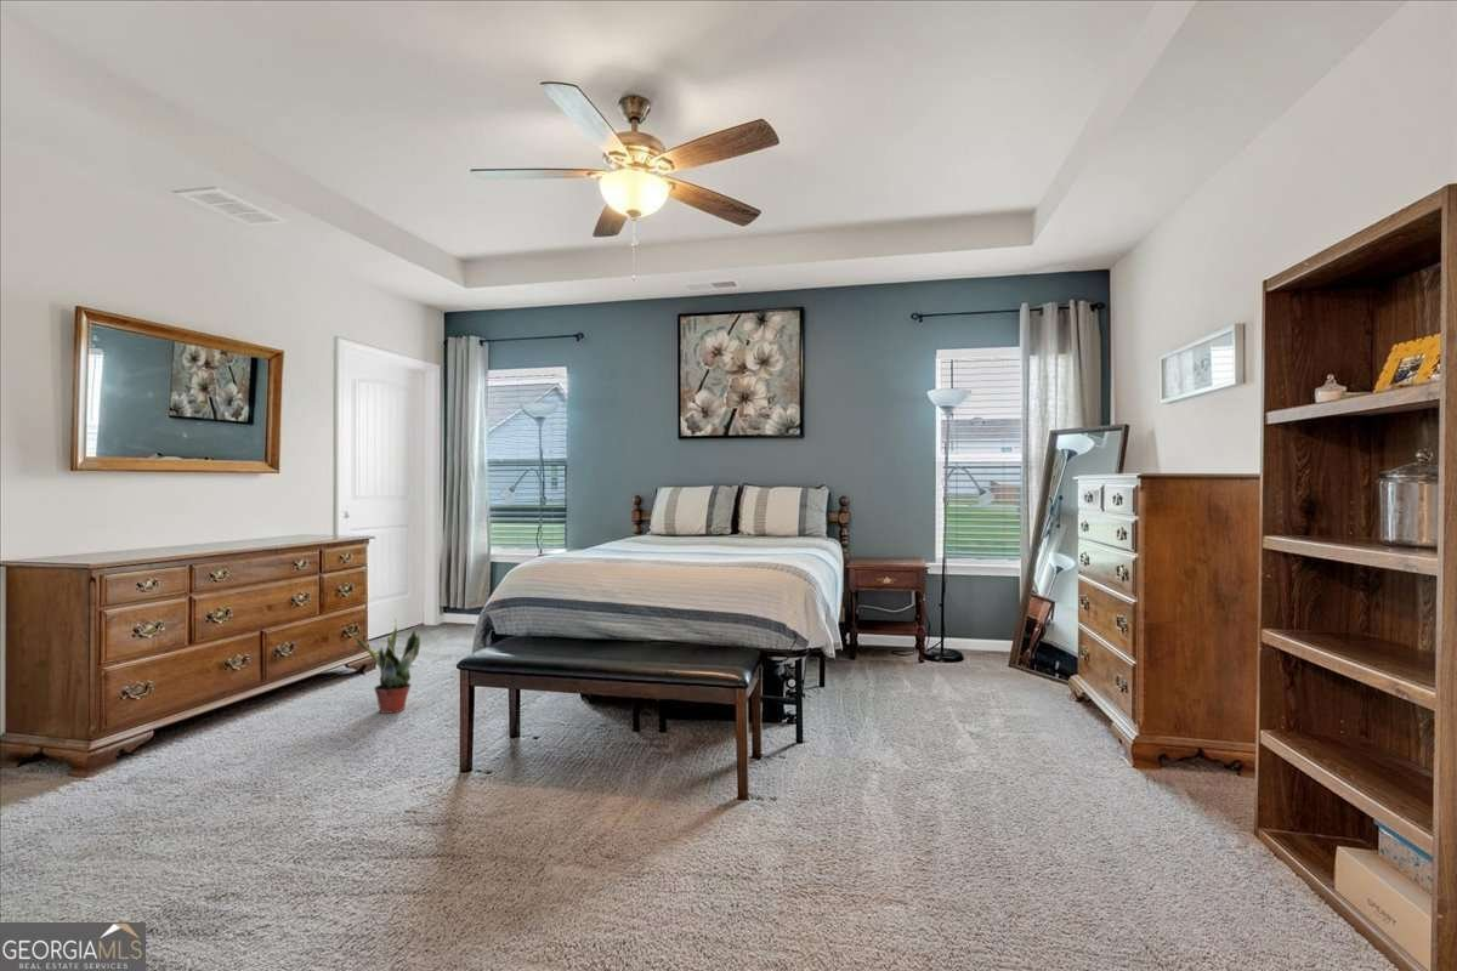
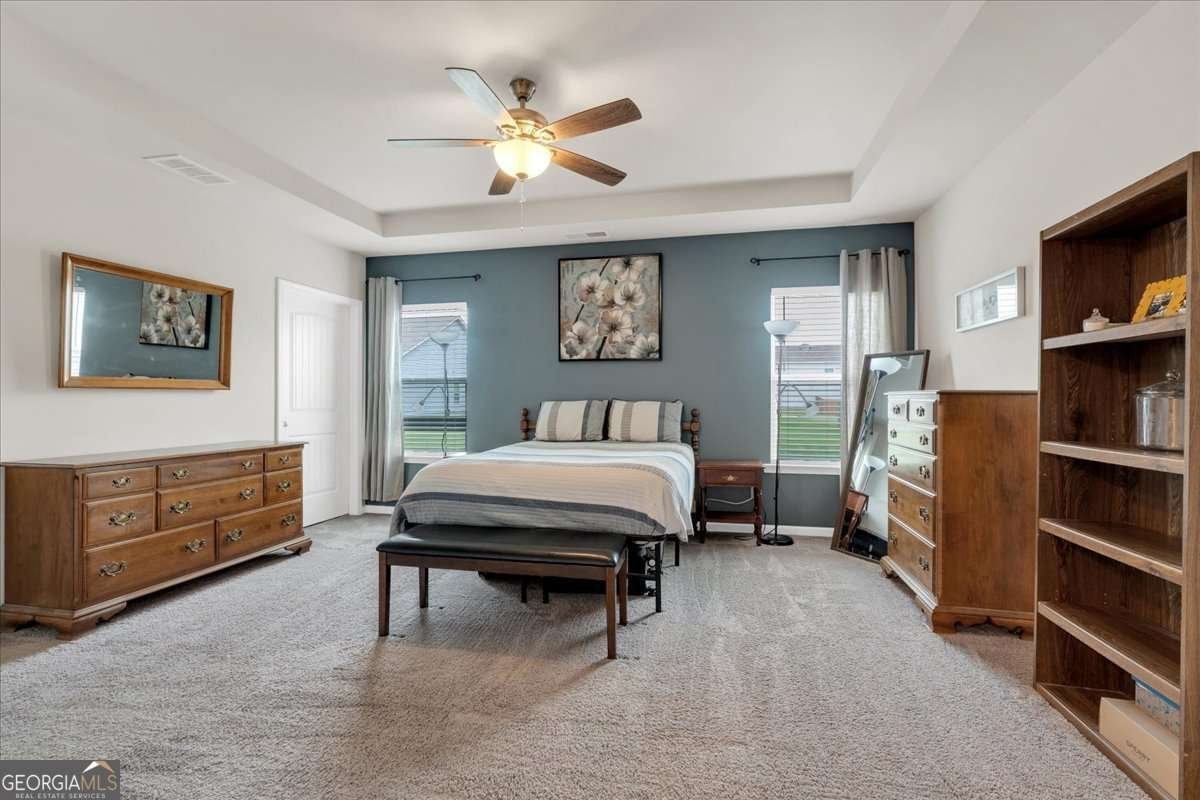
- potted plant (386, 665)
